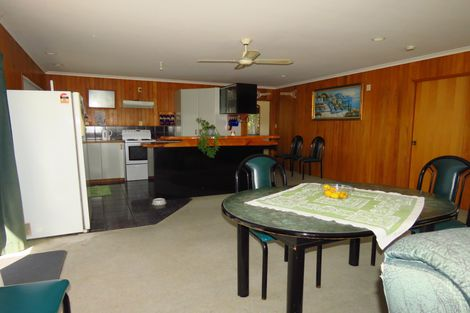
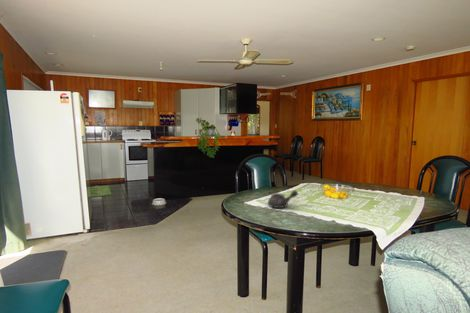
+ teapot (283, 198)
